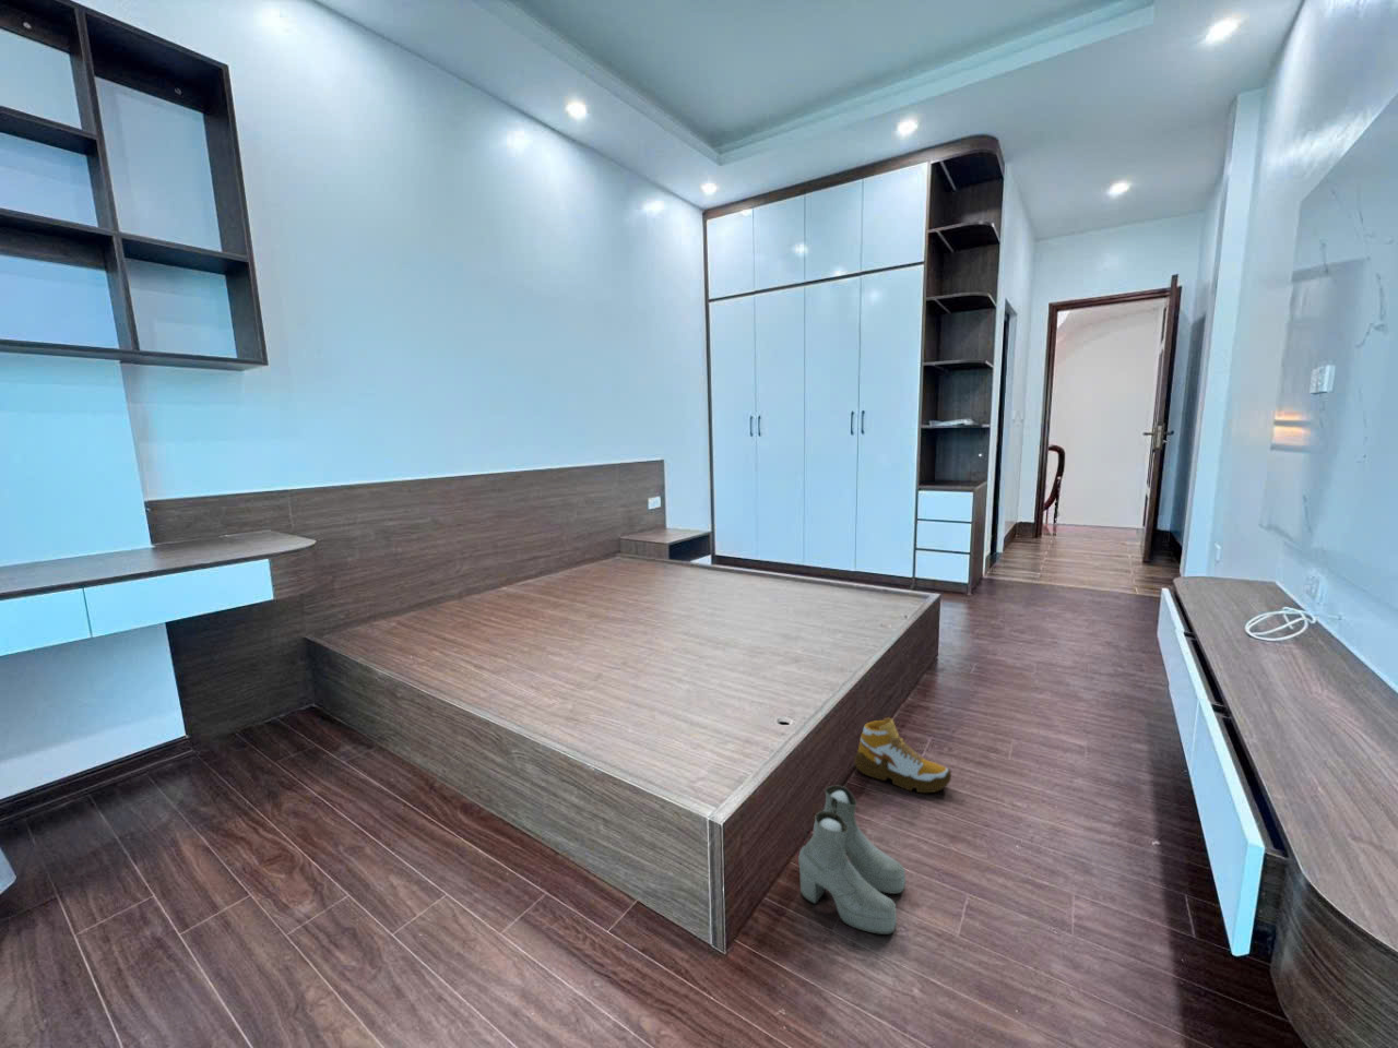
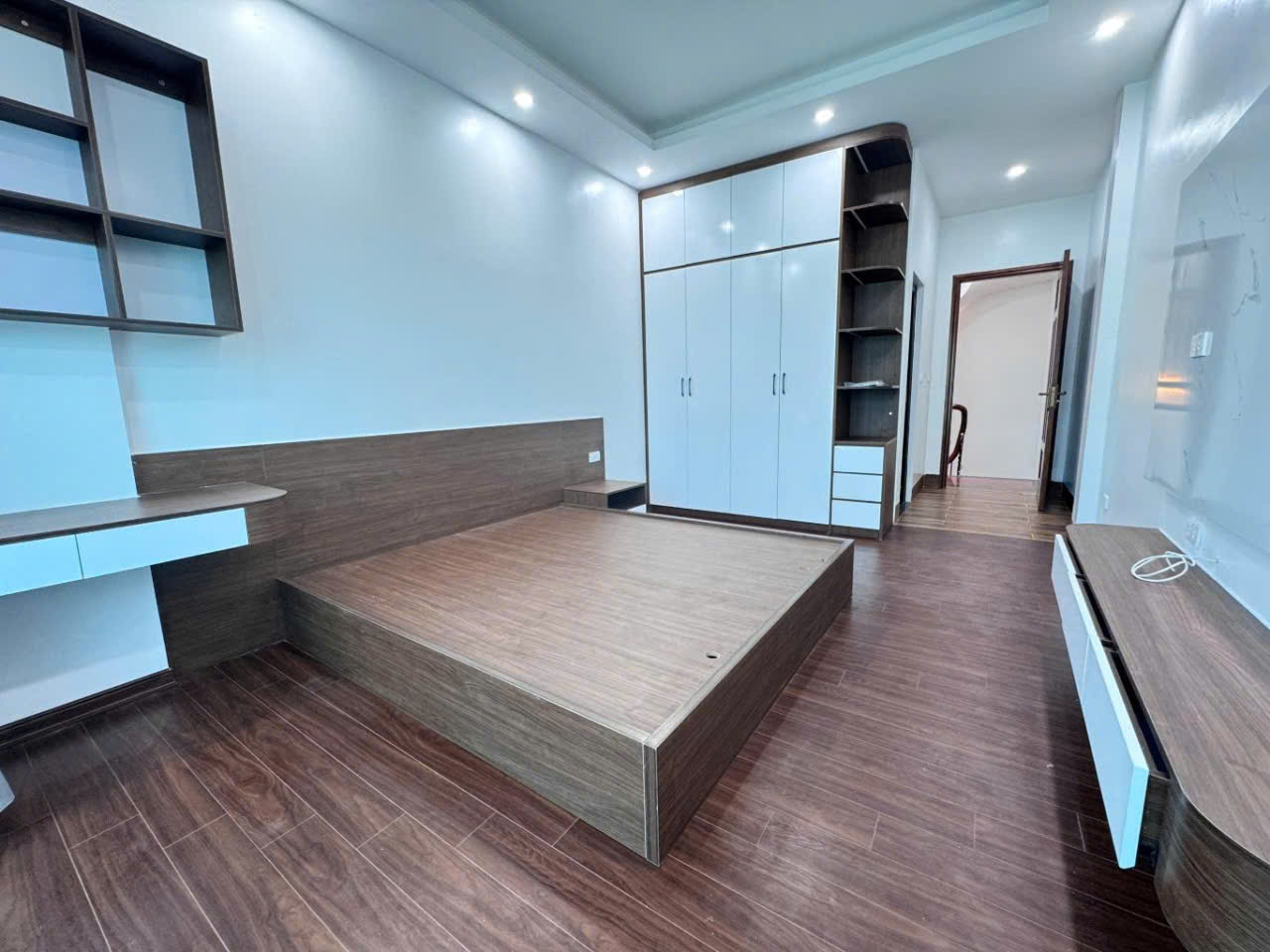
- shoe (902, 750)
- boots (852, 851)
